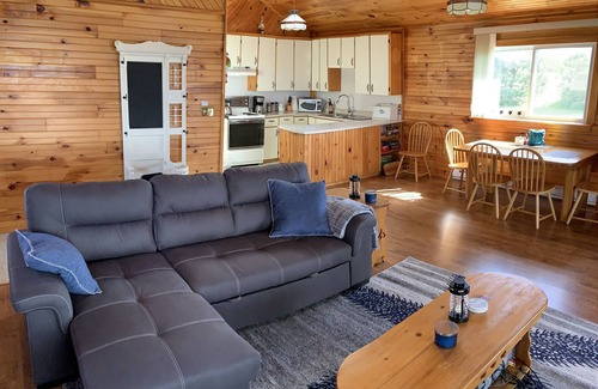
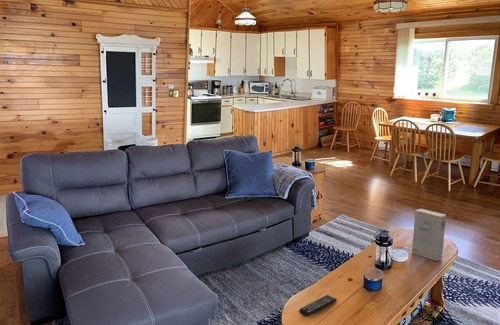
+ book (428, 234)
+ remote control (318, 305)
